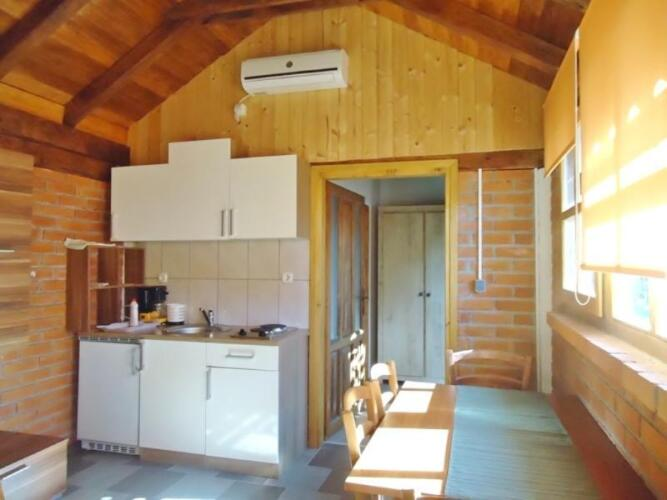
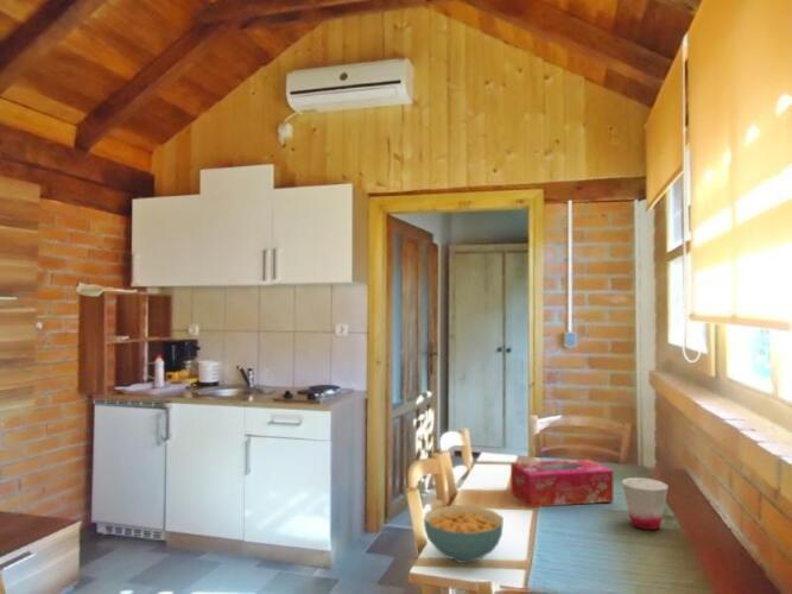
+ cup (645, 504)
+ cereal bowl (463, 537)
+ tissue box (560, 481)
